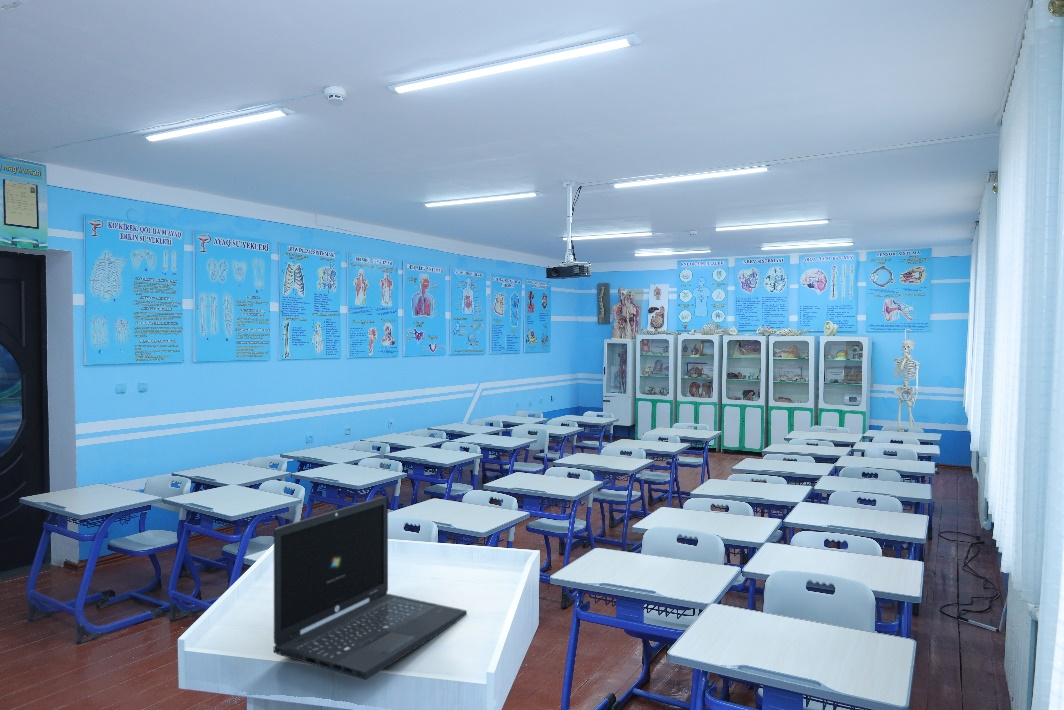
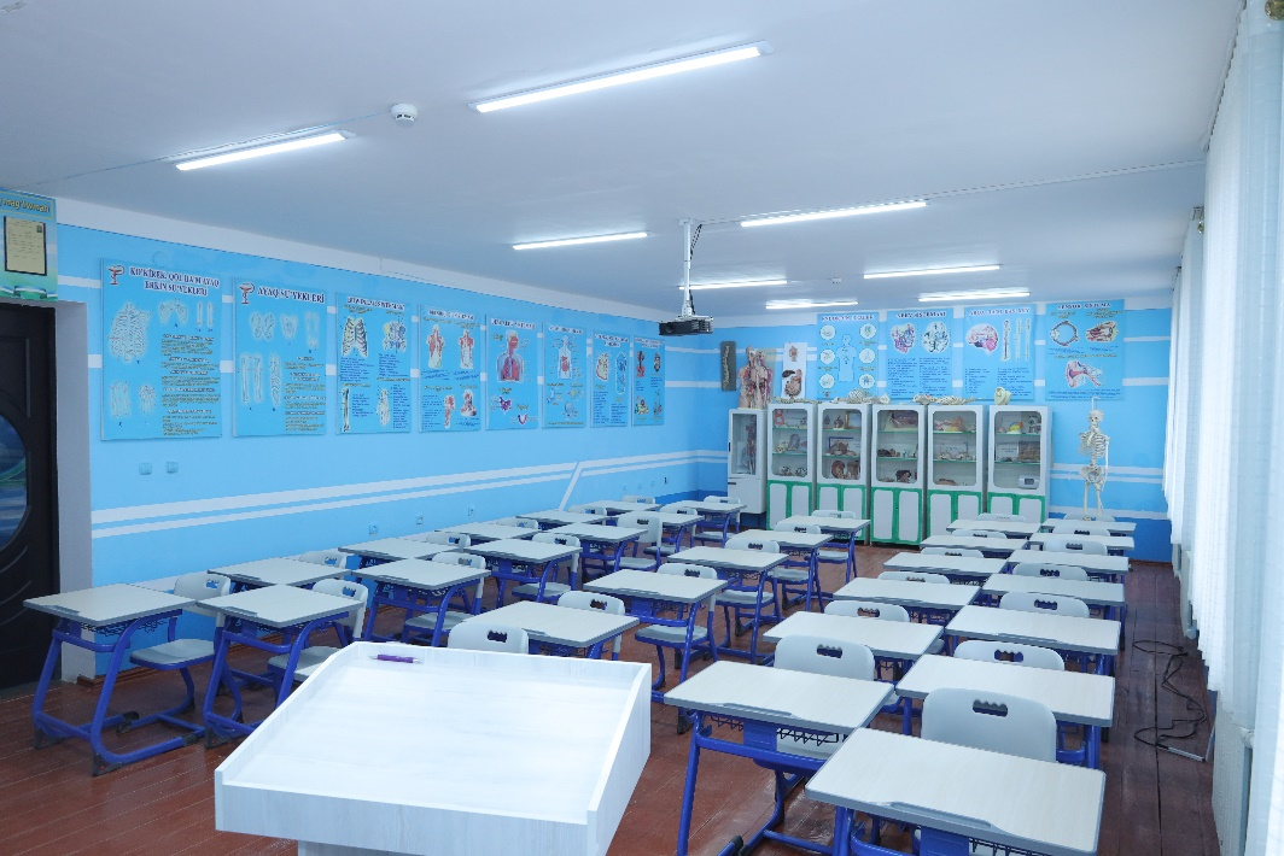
- laptop (376, 576)
